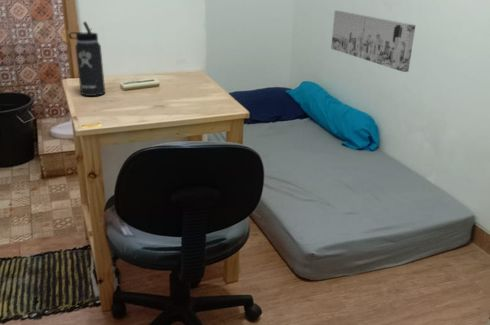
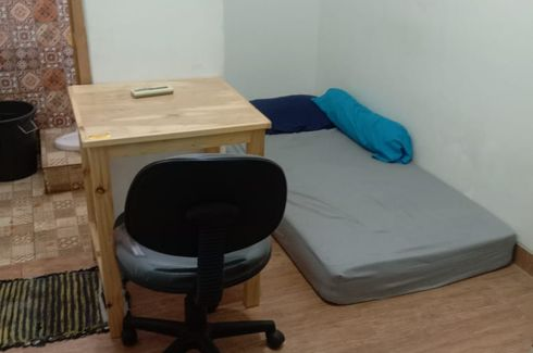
- wall art (368, 38)
- thermos bottle (86, 58)
